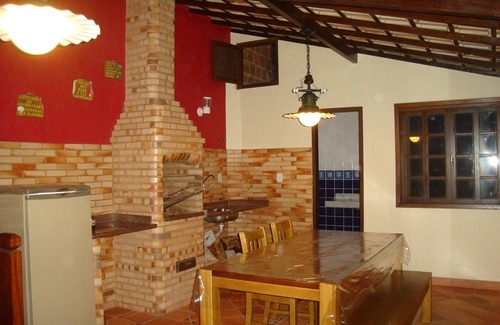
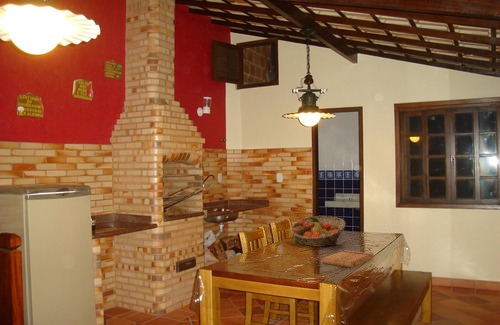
+ cutting board (348, 258)
+ fruit basket (317, 231)
